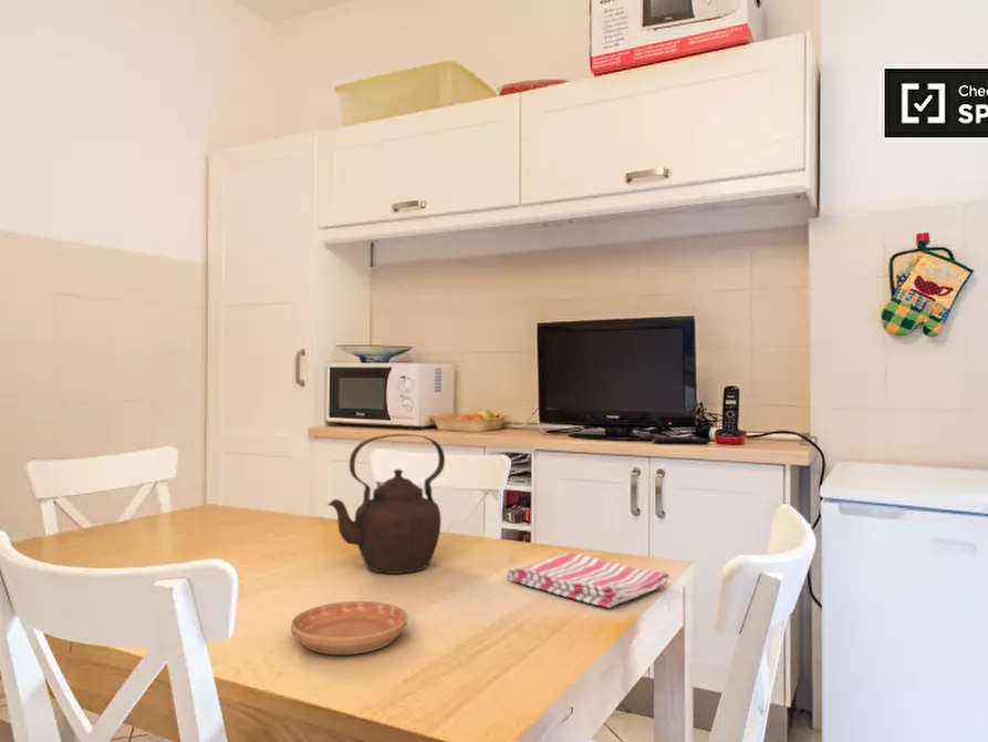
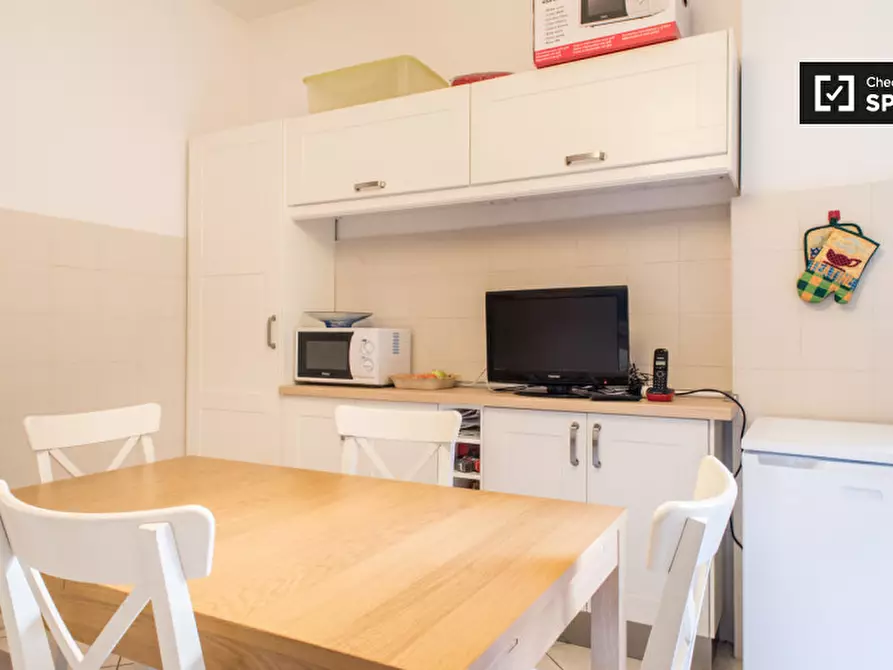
- dish towel (586, 574)
- saucer (350, 628)
- teapot (386, 501)
